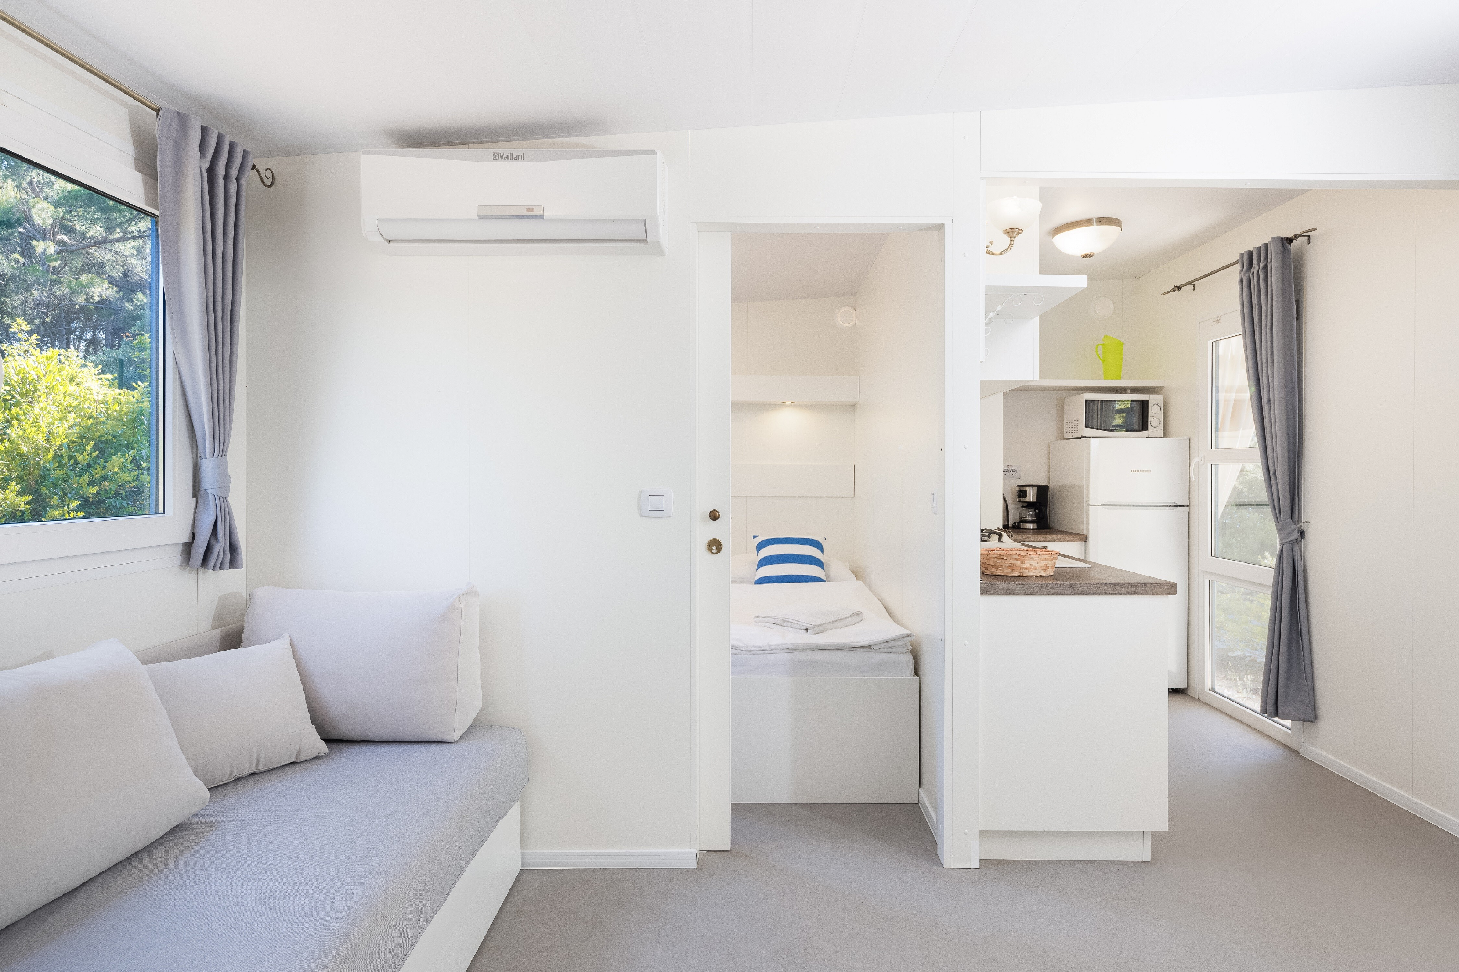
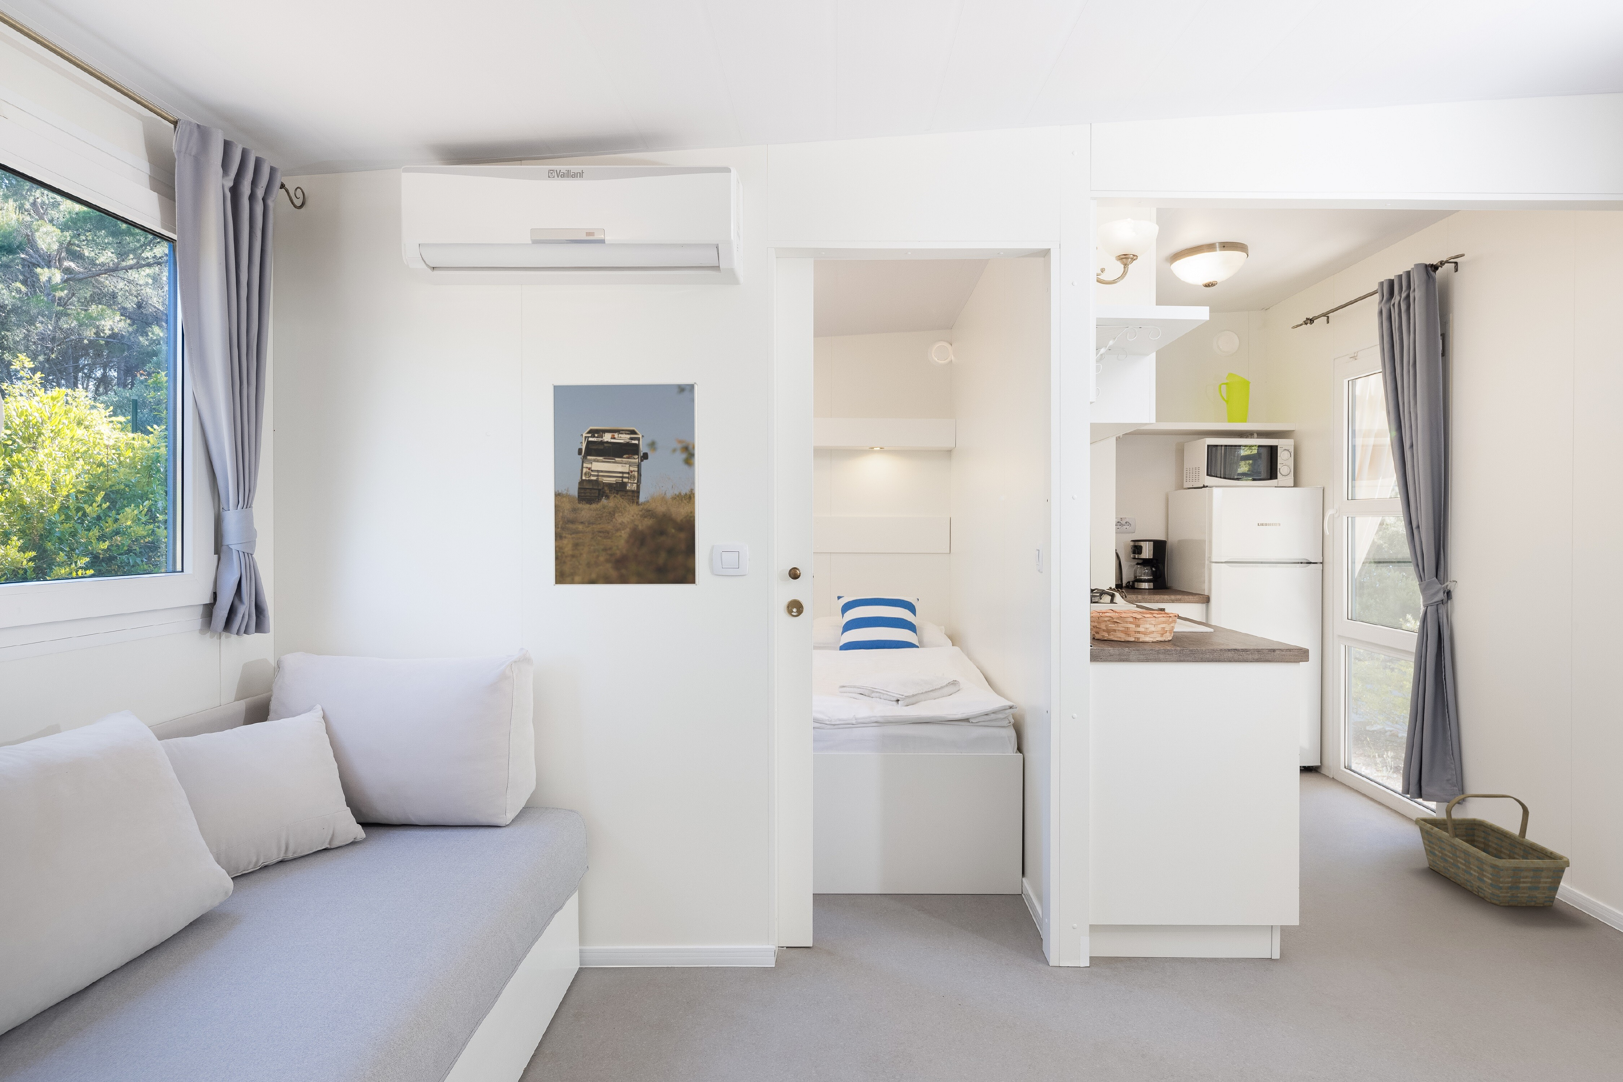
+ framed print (626, 484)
+ basket (1487, 839)
